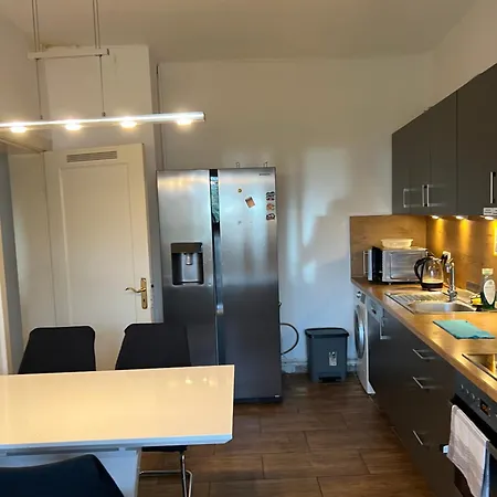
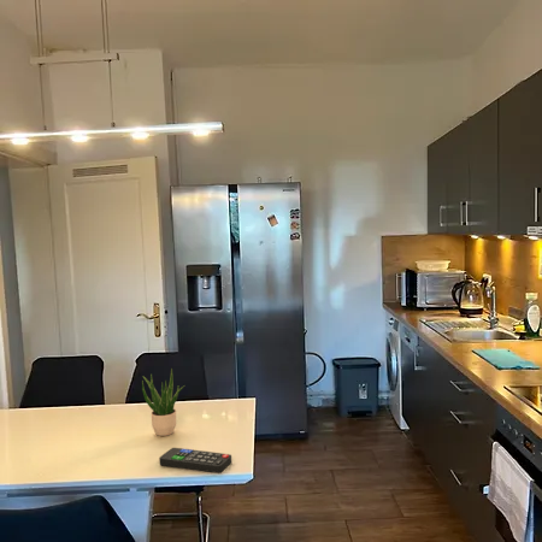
+ potted plant (161, 400)
+ remote control (195, 459)
